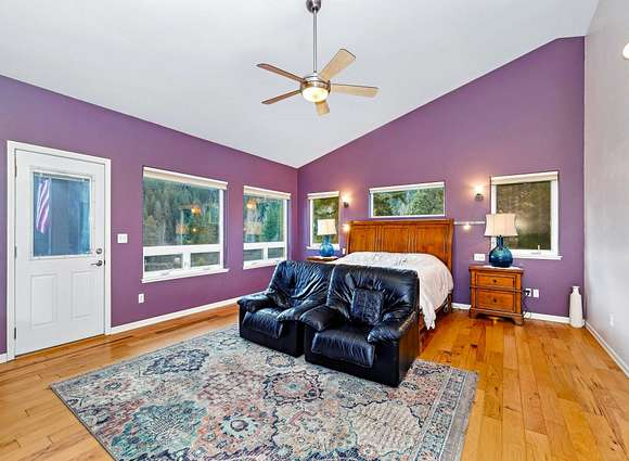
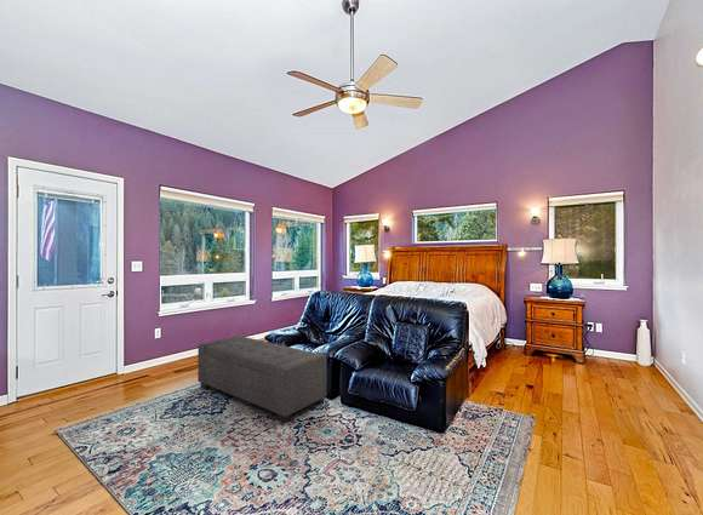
+ ottoman (258, 371)
